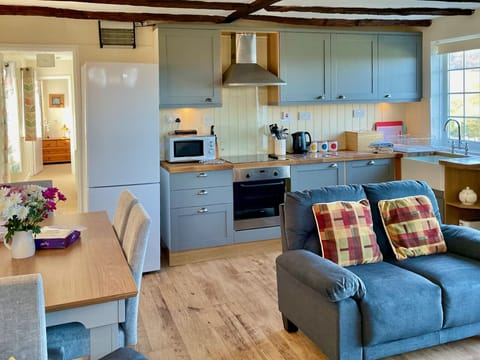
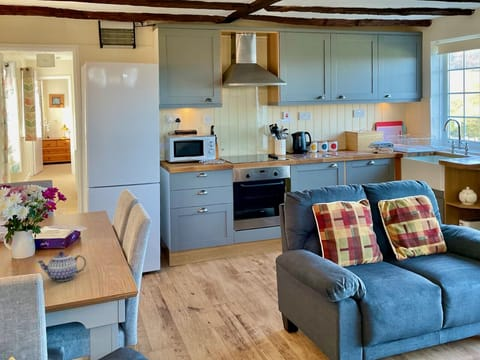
+ teapot (61, 265)
